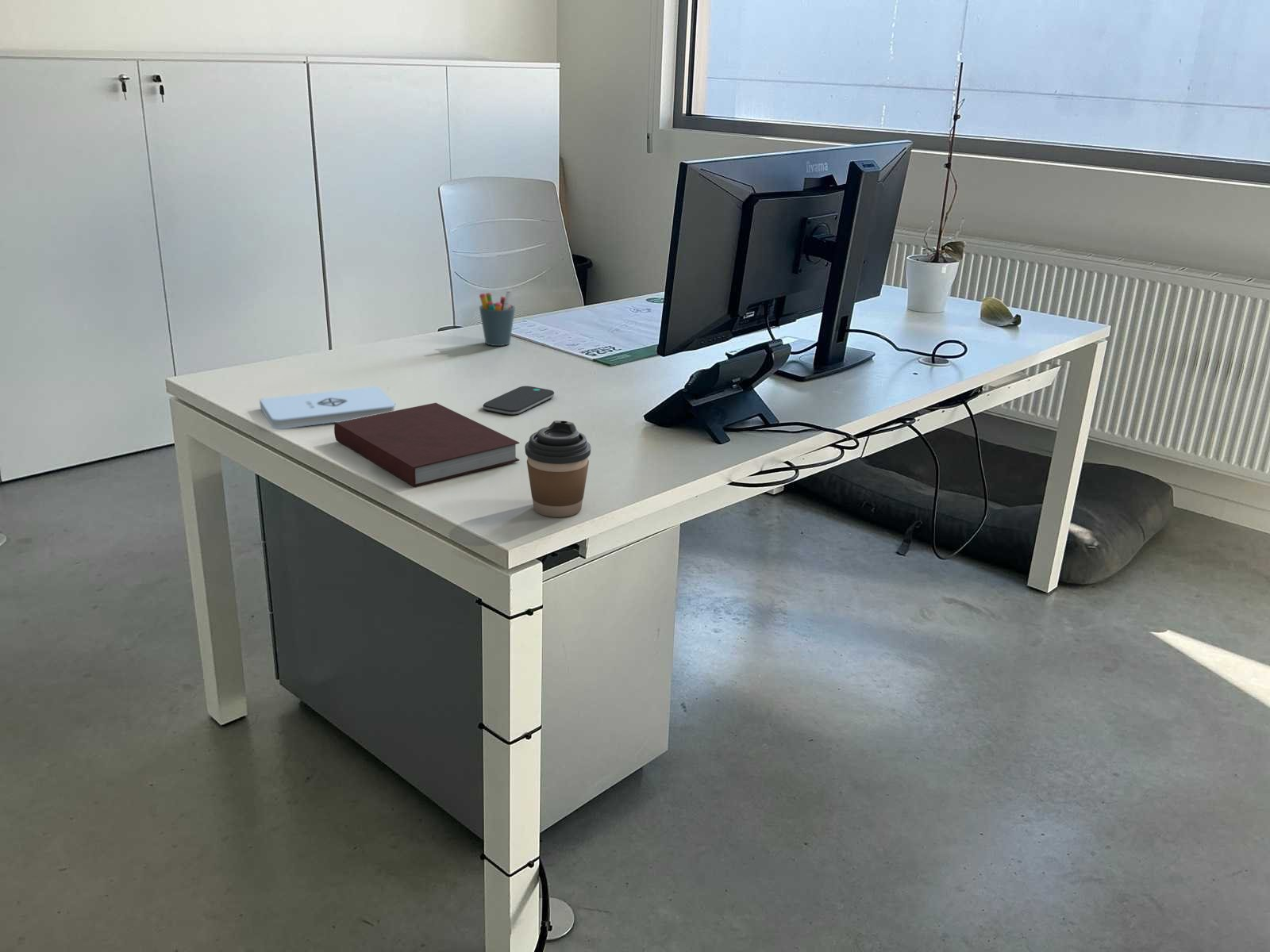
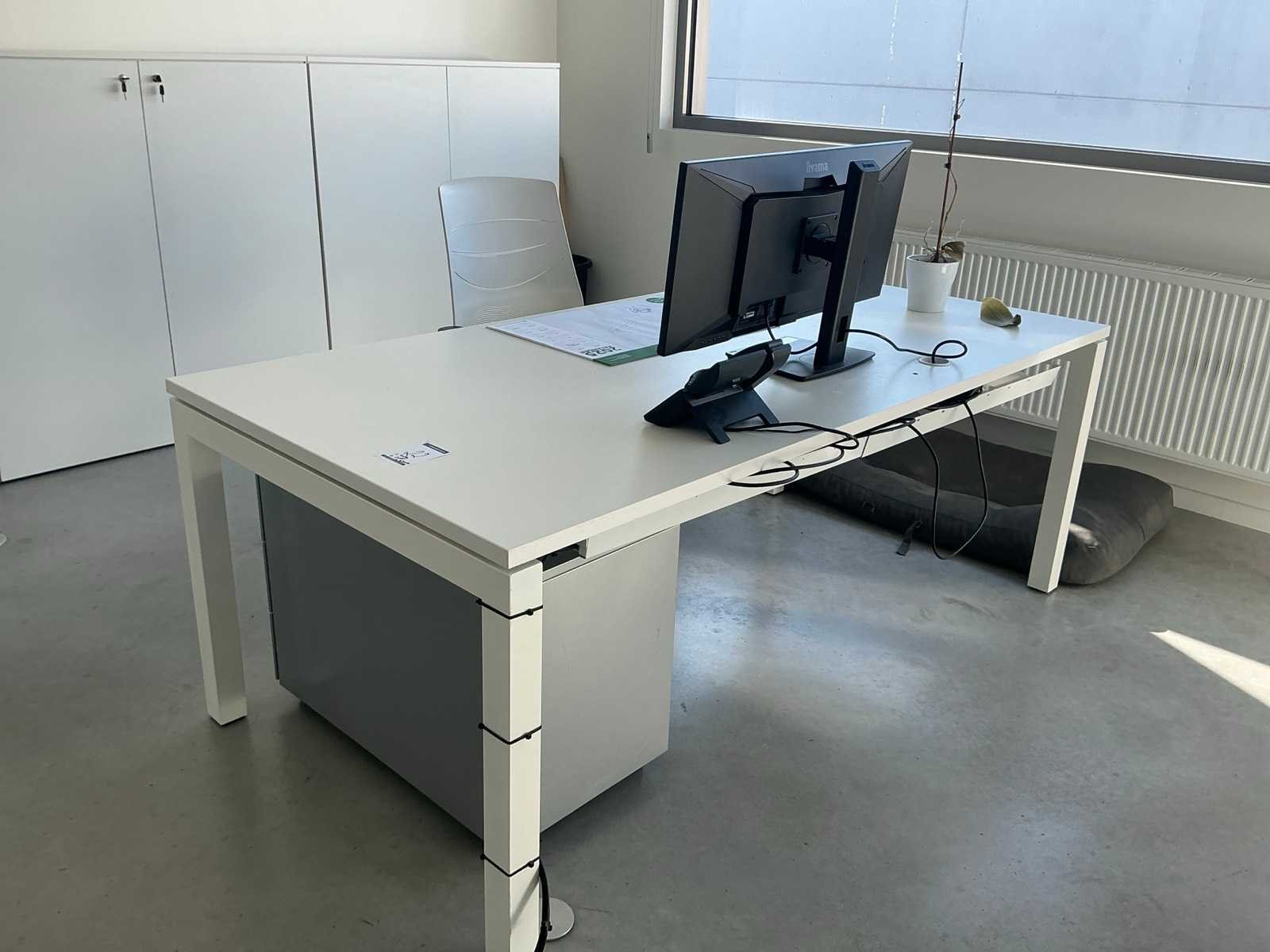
- notebook (425, 441)
- coffee cup (557, 467)
- notepad (329, 406)
- smartphone (519, 400)
- pen holder (496, 315)
